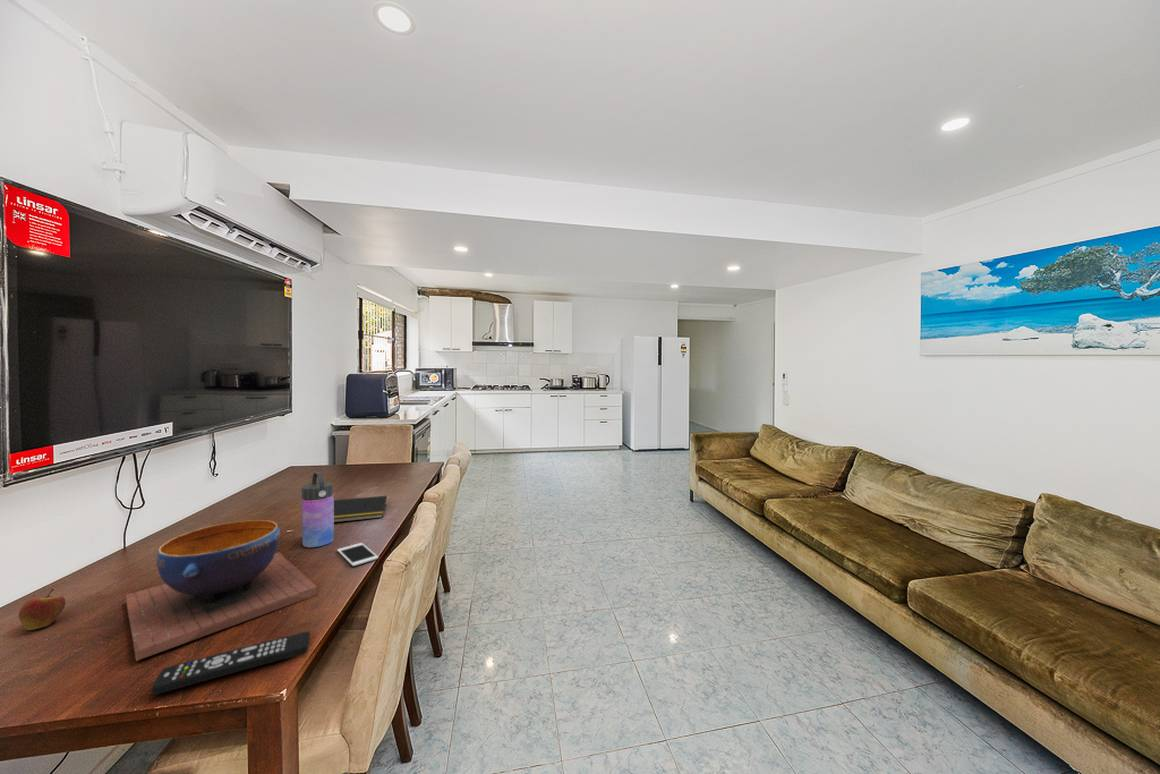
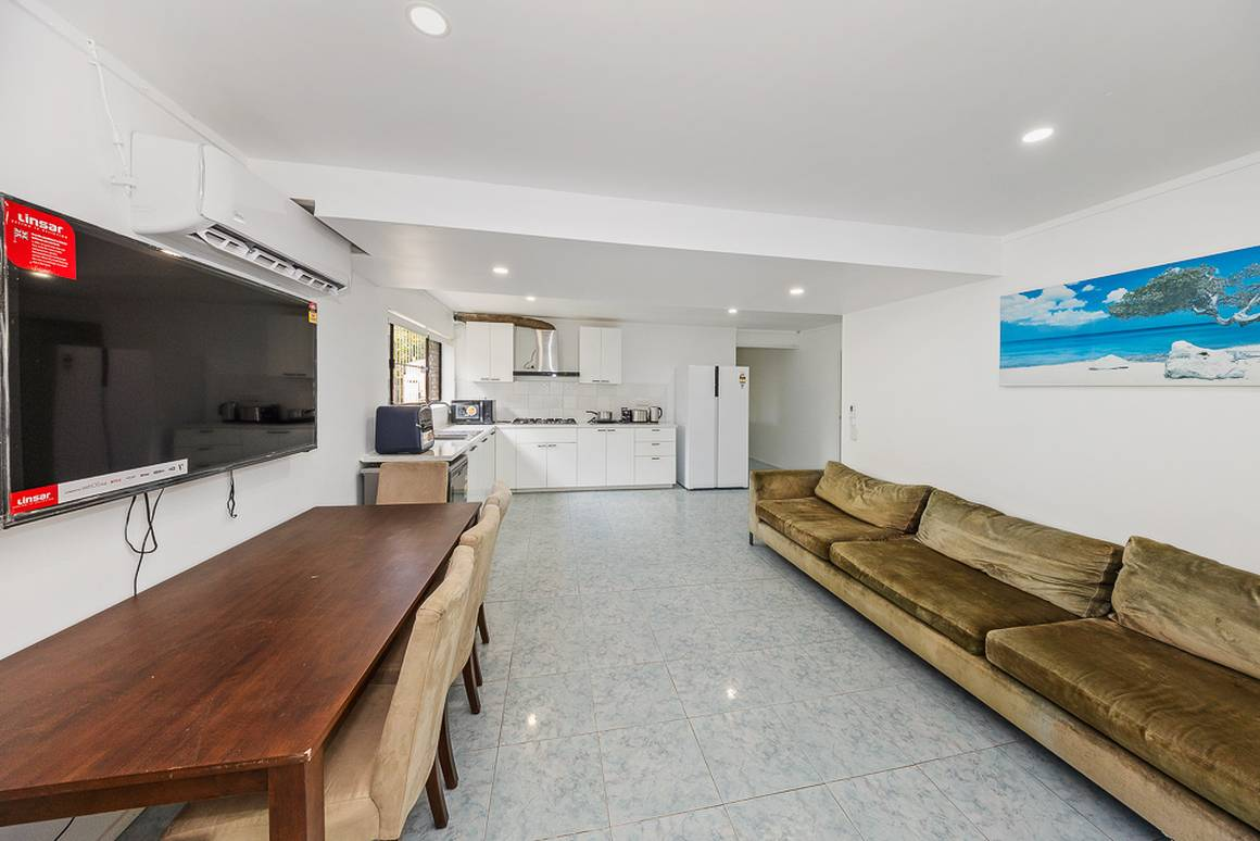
- decorative bowl (222, 566)
- water bottle (318, 507)
- cell phone (357, 553)
- notepad (354, 508)
- fruit (42, 608)
- remote control (238, 660)
